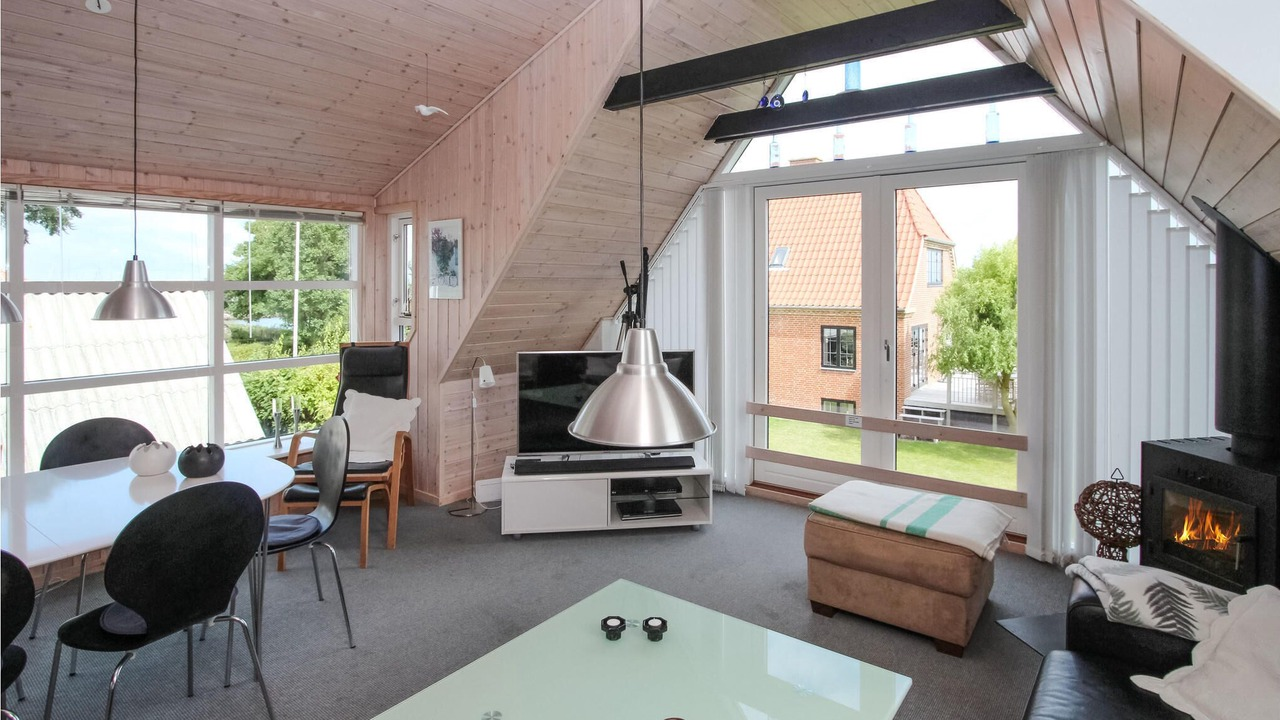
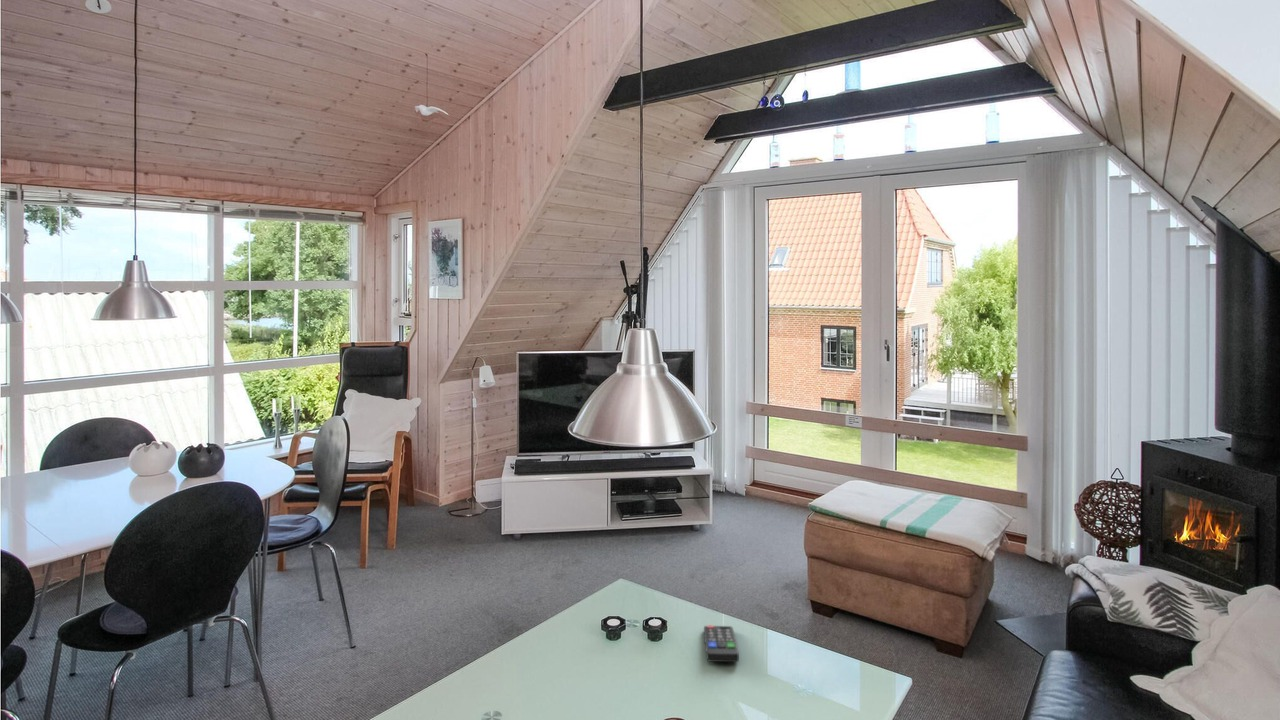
+ remote control (720, 642)
